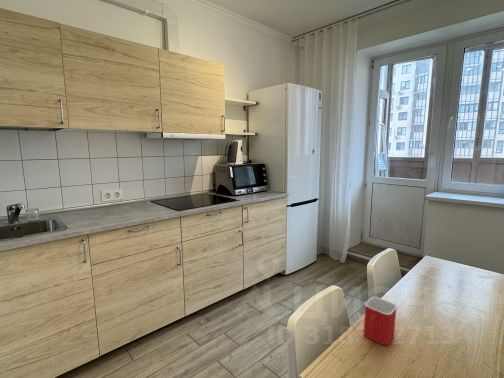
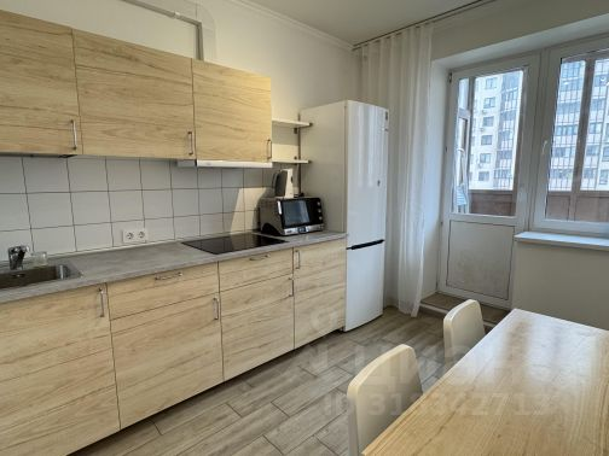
- mug (377, 322)
